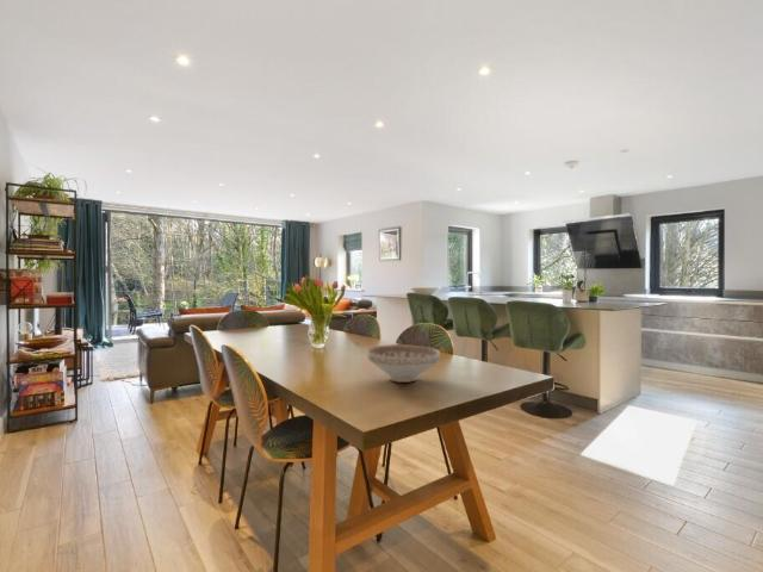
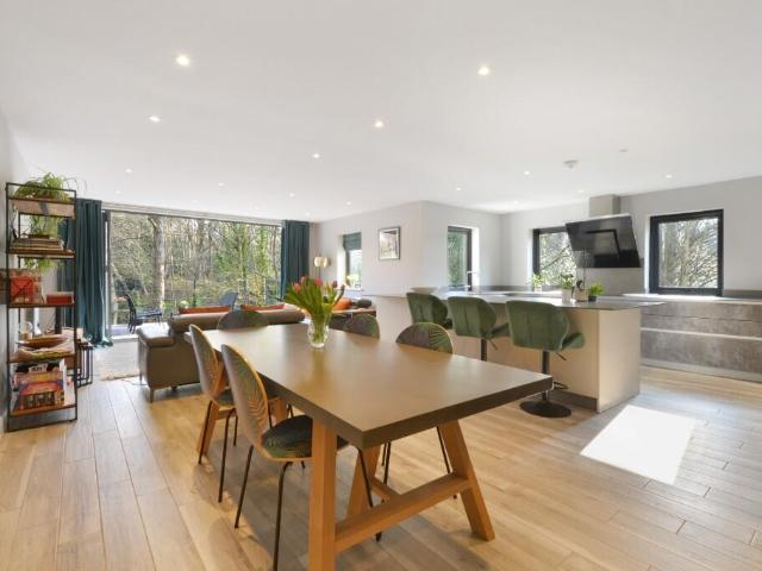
- decorative bowl (403, 365)
